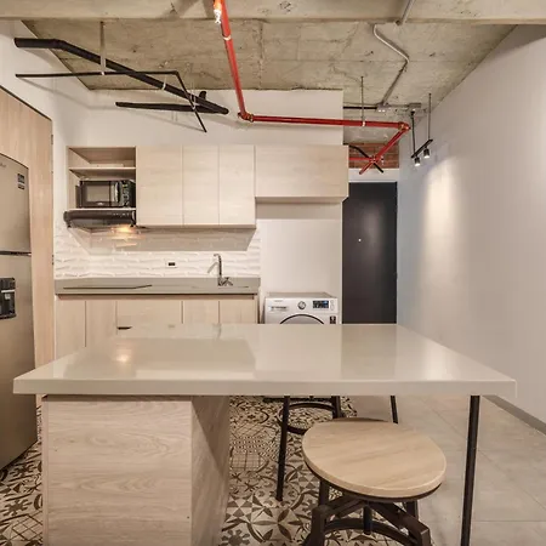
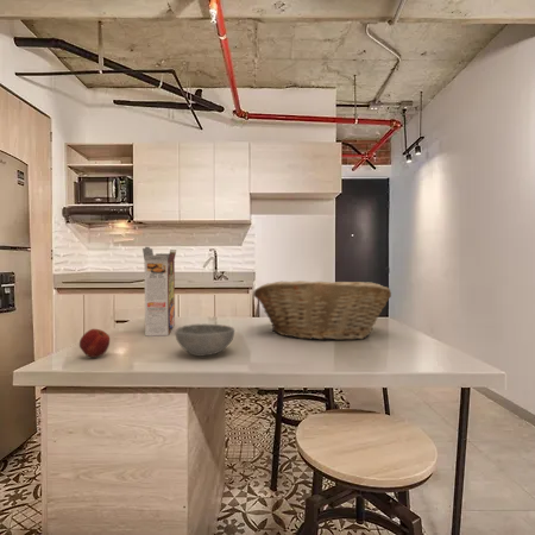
+ apple (94, 342)
+ cereal box (160, 288)
+ bowl (204, 340)
+ fruit basket (320, 306)
